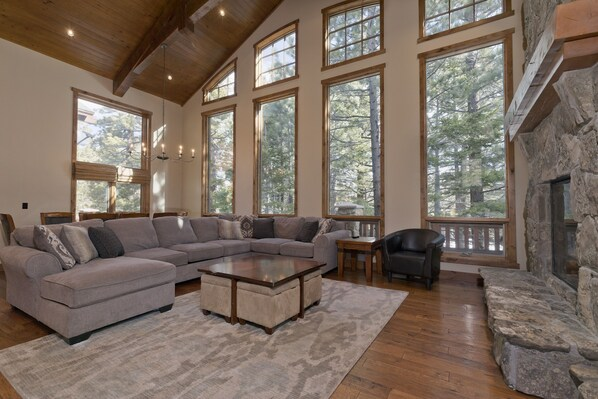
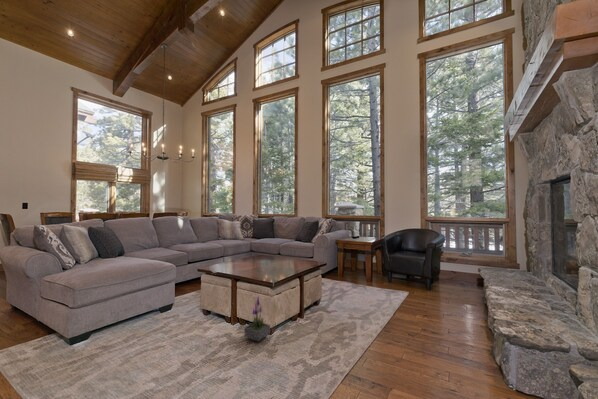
+ potted plant (257, 315)
